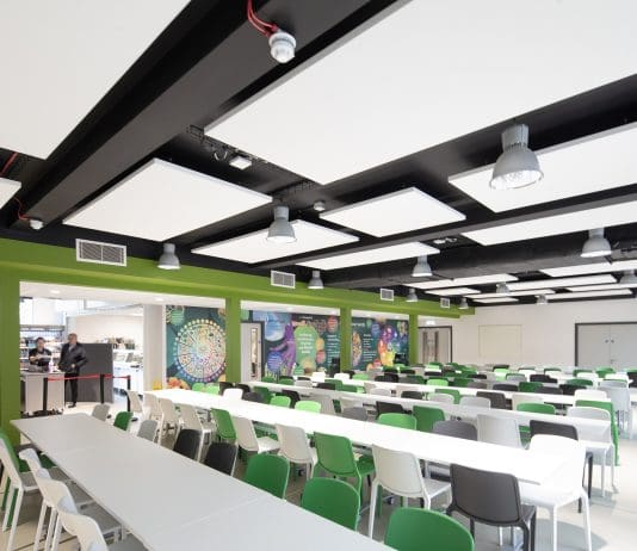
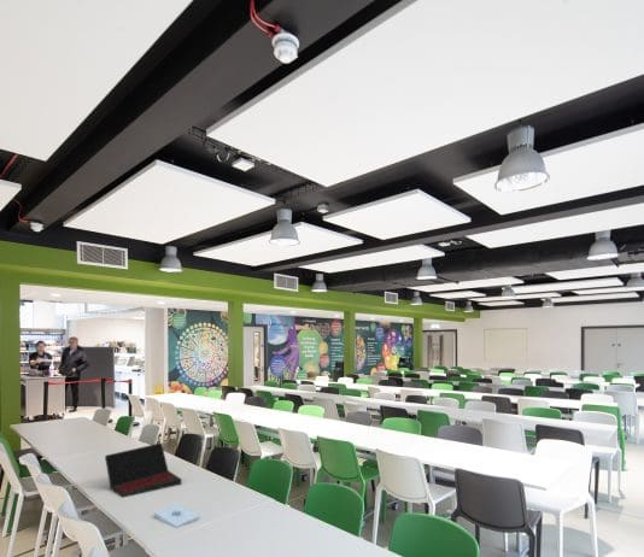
+ notepad (176, 515)
+ laptop (142, 469)
